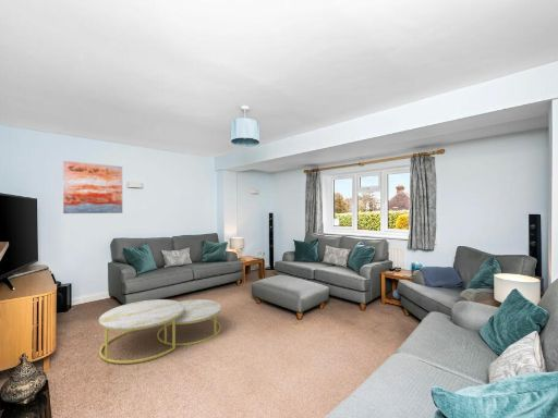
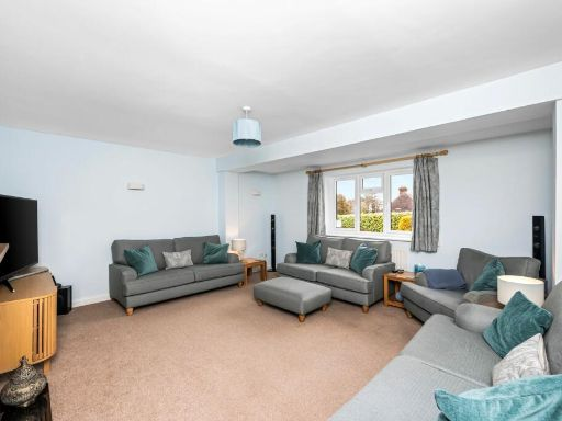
- coffee table (166, 322)
- wall art (94, 188)
